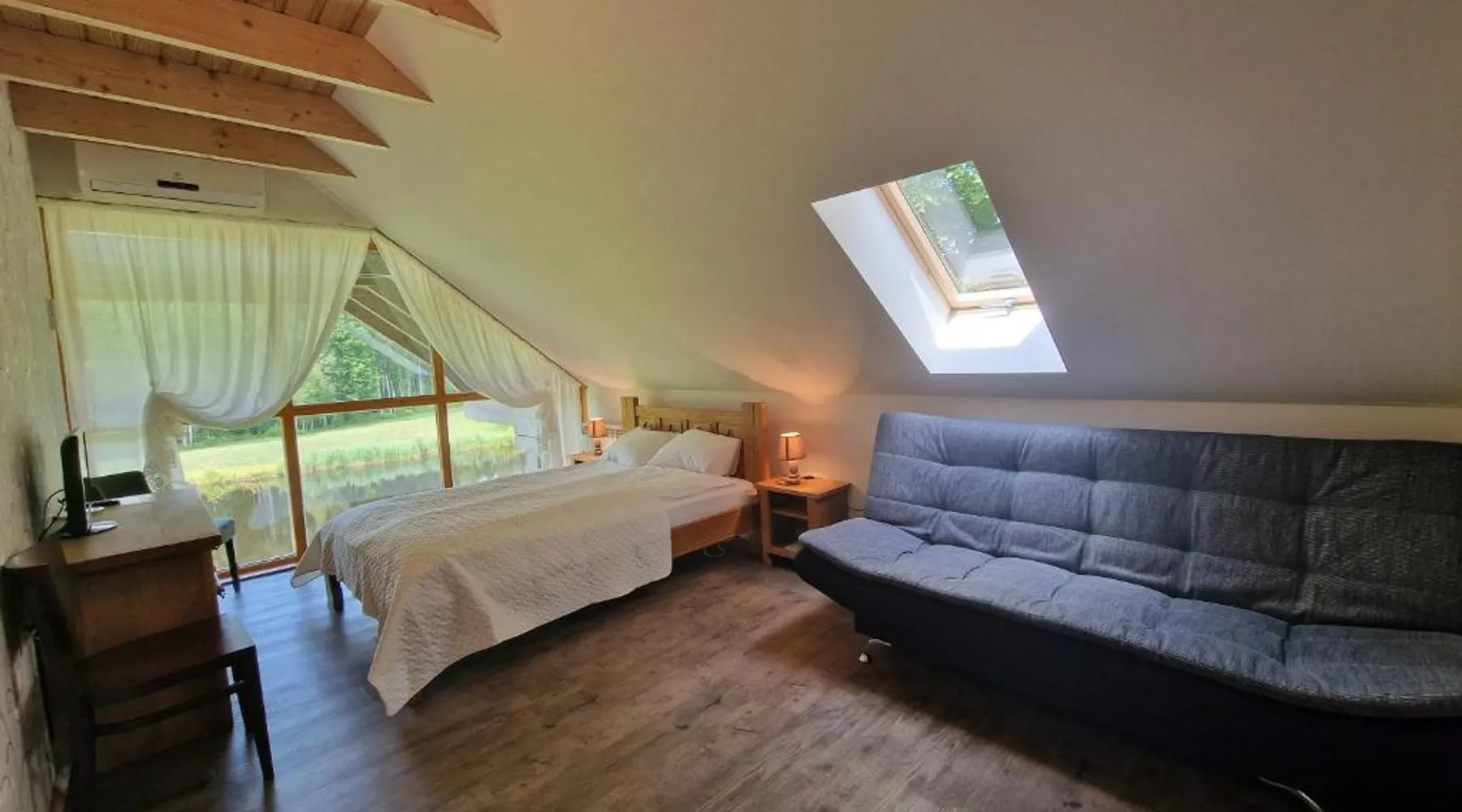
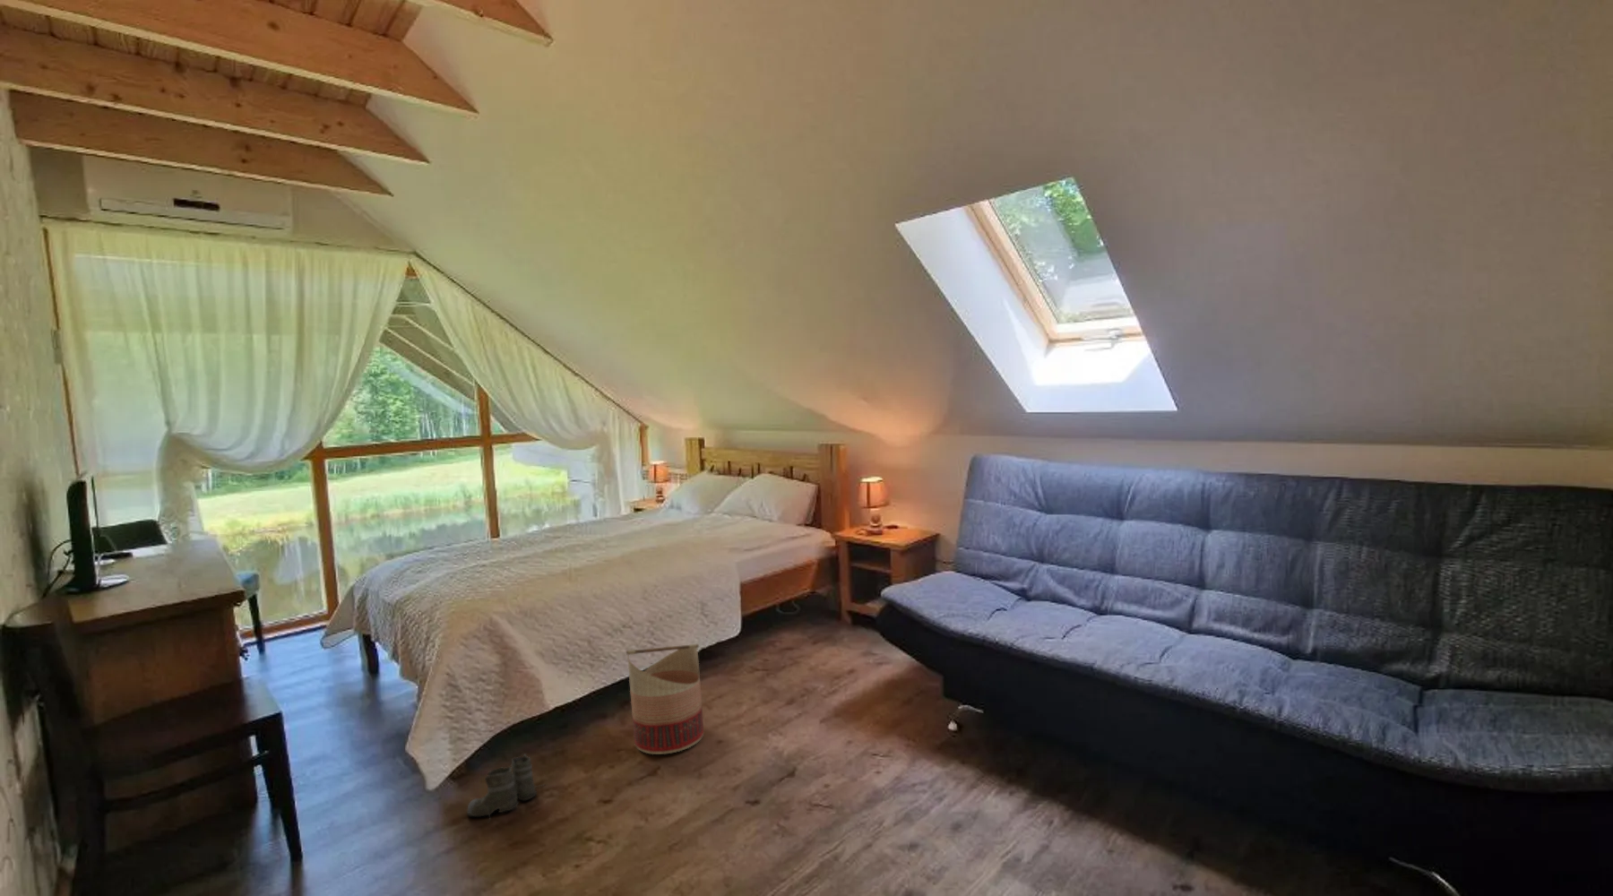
+ basket (665, 693)
+ boots (506, 780)
